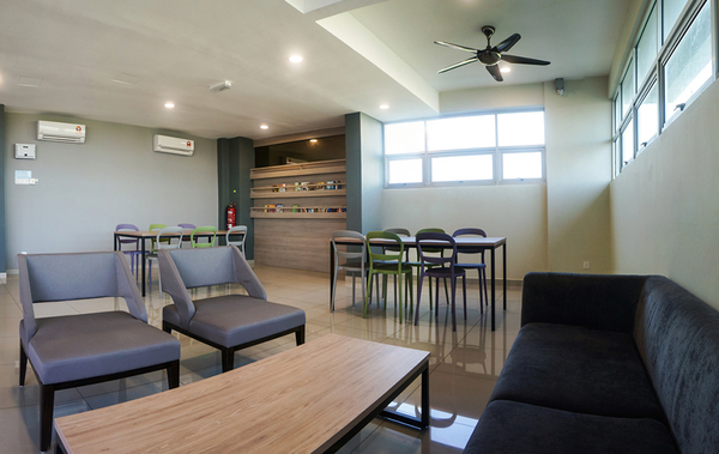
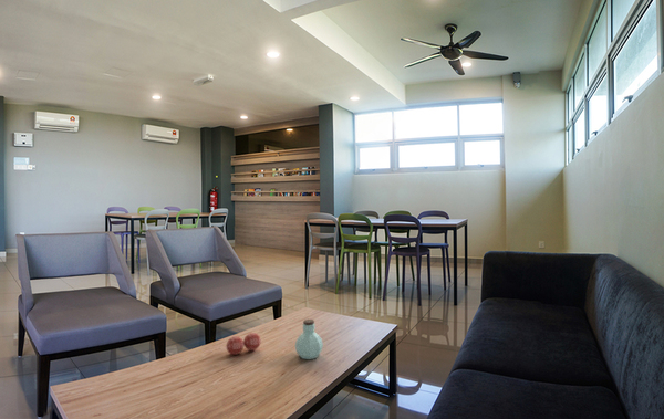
+ jar (309, 337)
+ decorative ball (243, 343)
